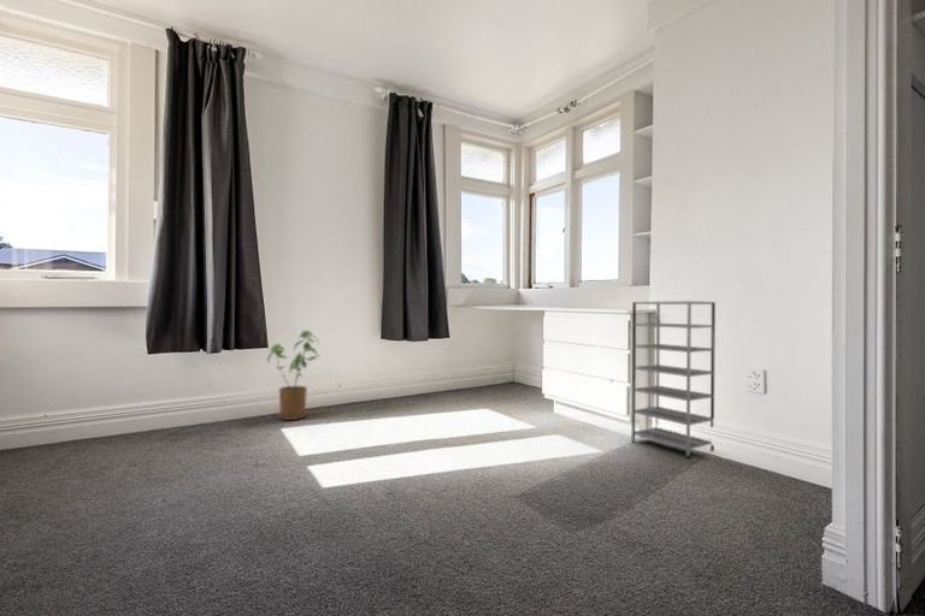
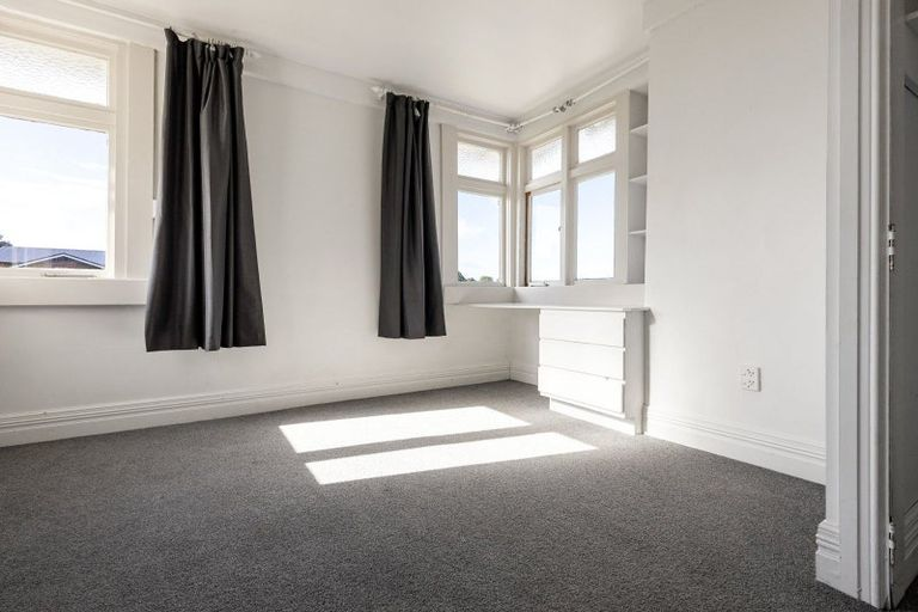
- shelving unit (671, 373)
- house plant (296, 373)
